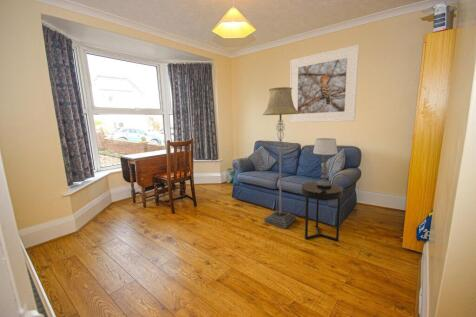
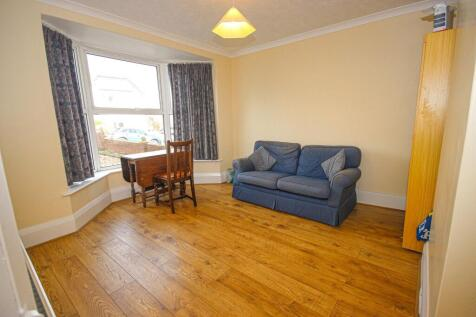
- side table (317, 211)
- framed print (320, 88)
- floor lamp (280, 158)
- table lamp (324, 162)
